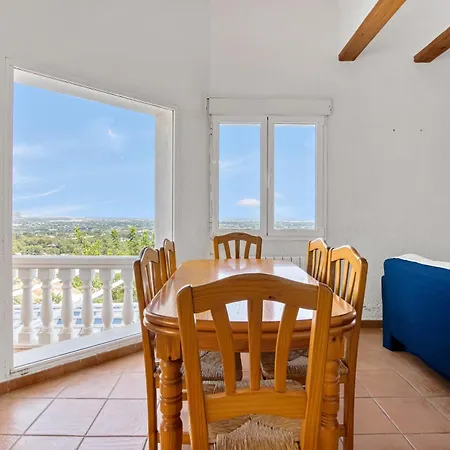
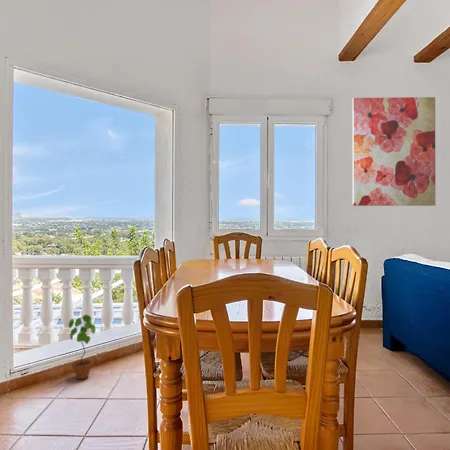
+ potted plant (83, 347)
+ wall art (393, 151)
